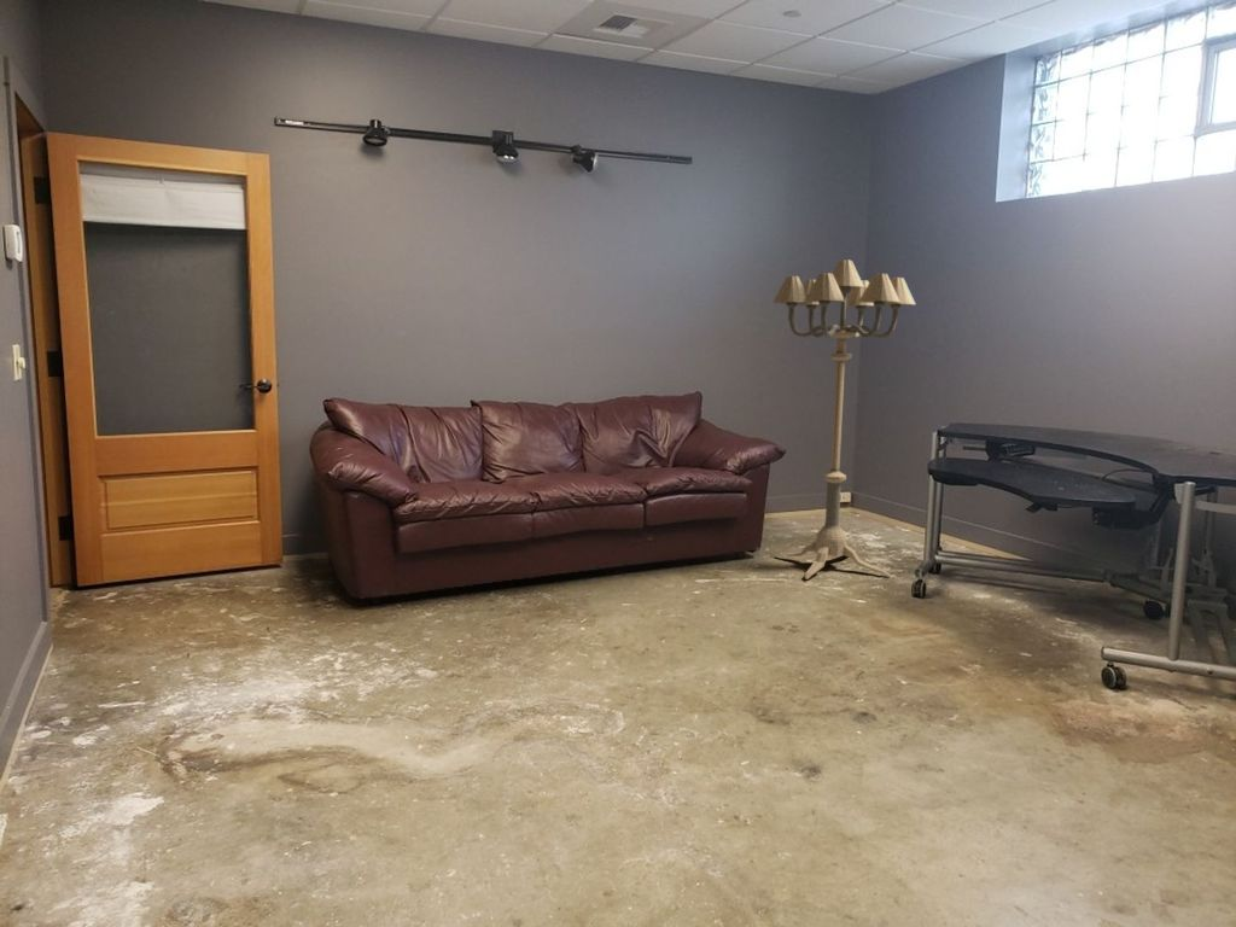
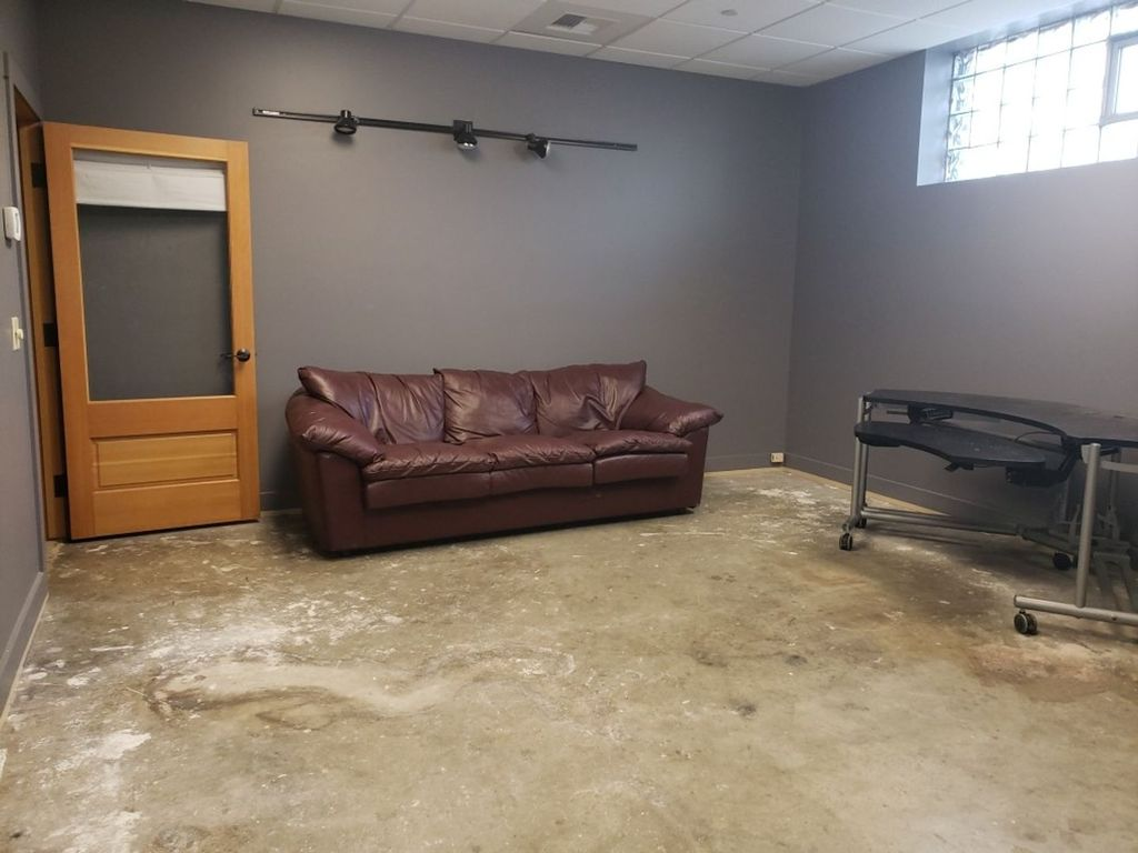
- floor lamp (836, 416)
